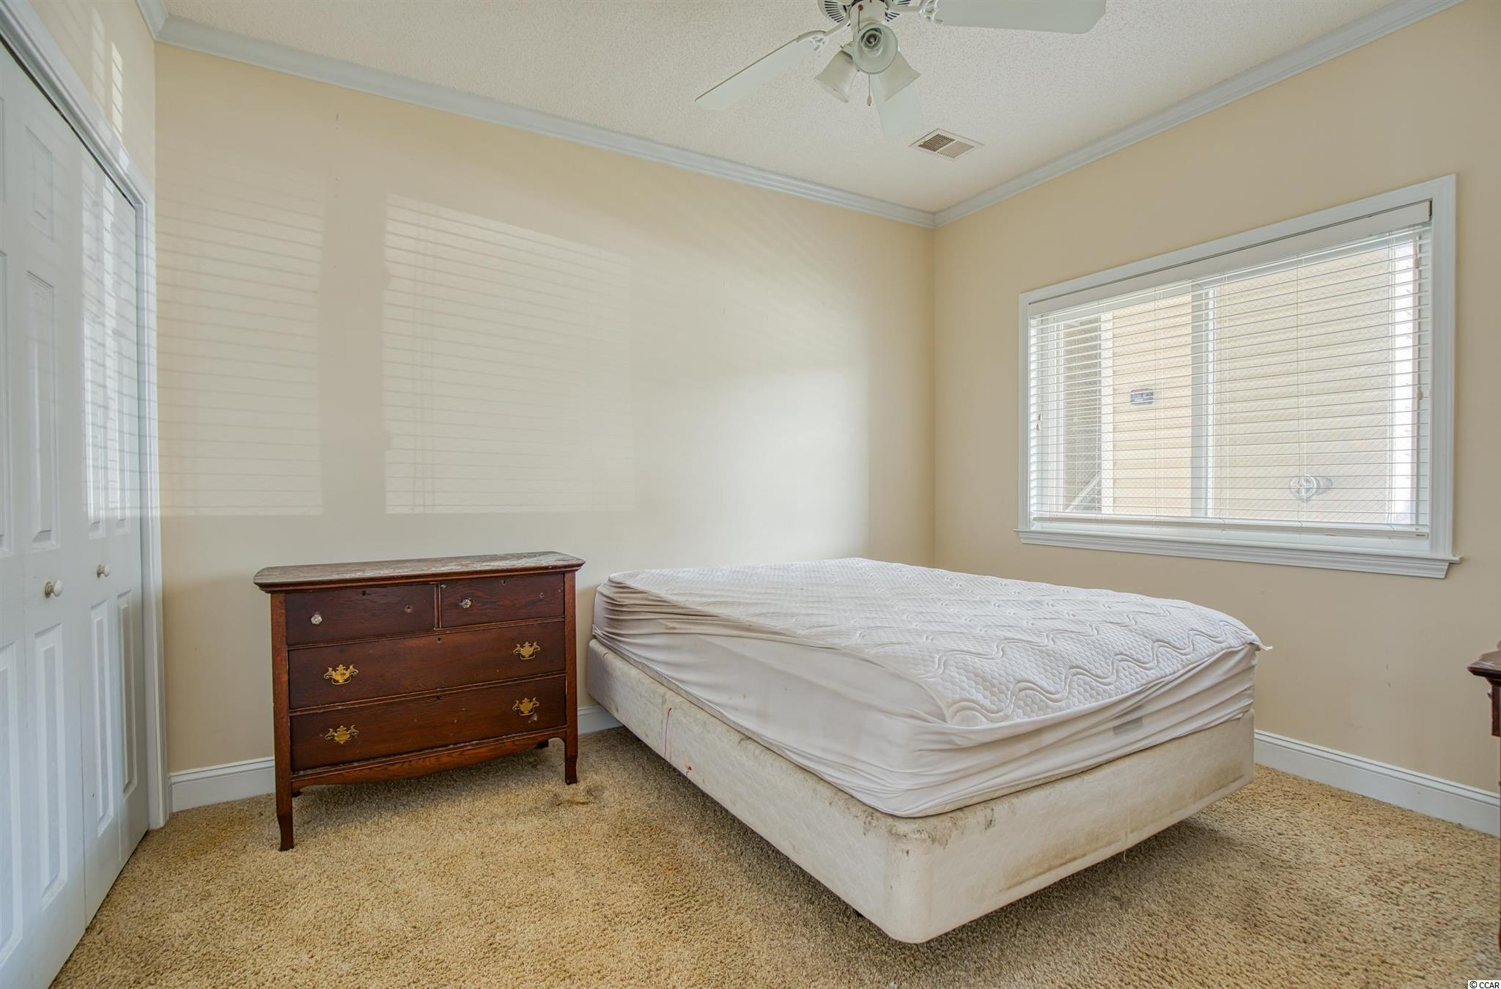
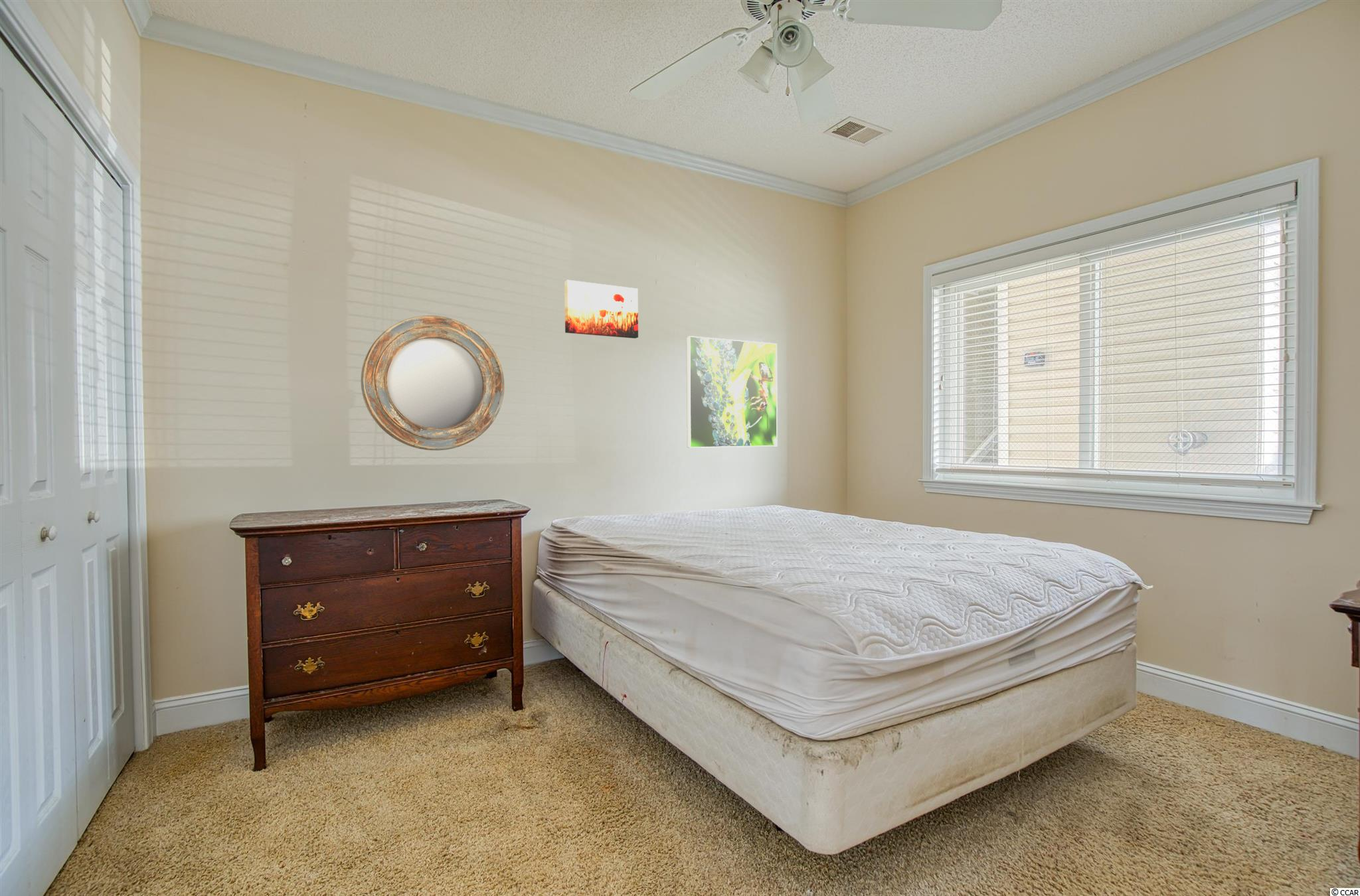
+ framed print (734, 394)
+ home mirror (436, 383)
+ wall art (602, 310)
